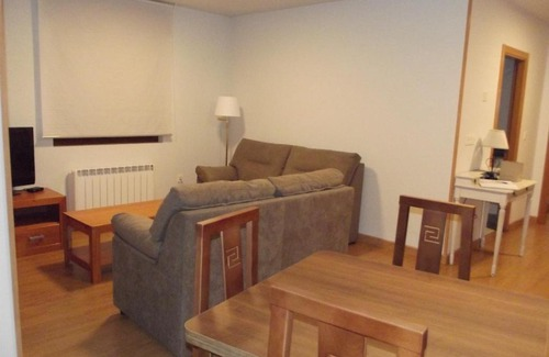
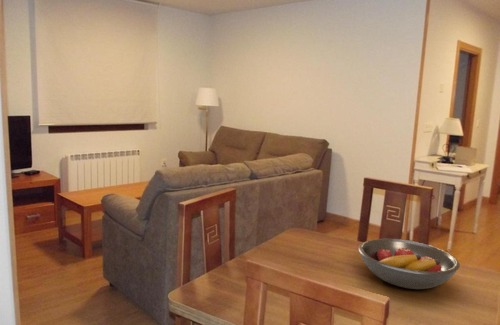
+ fruit bowl (406, 263)
